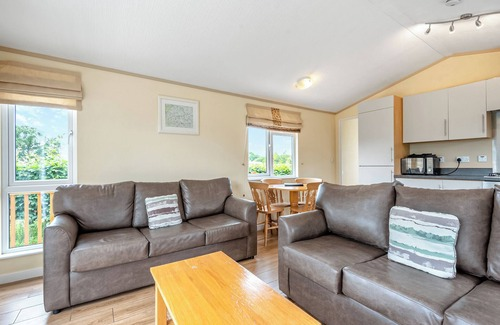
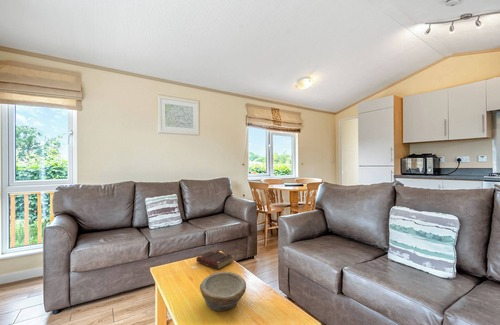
+ book (215, 258)
+ bowl (223, 292)
